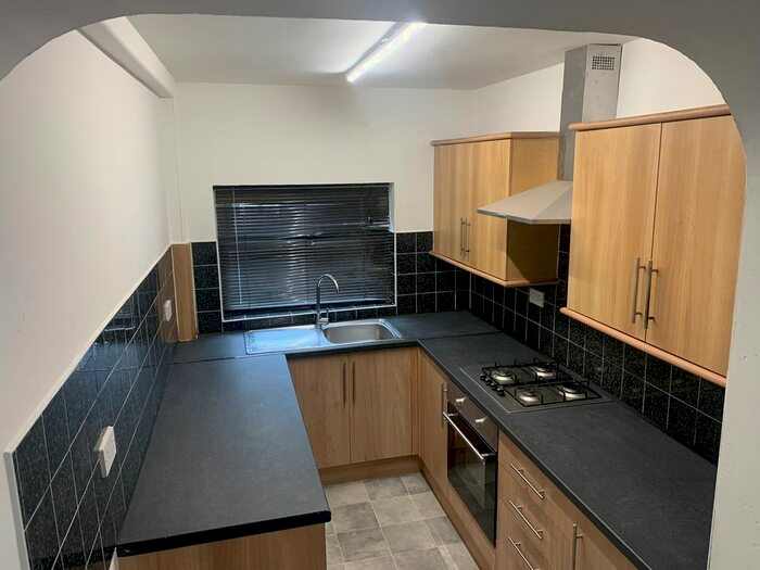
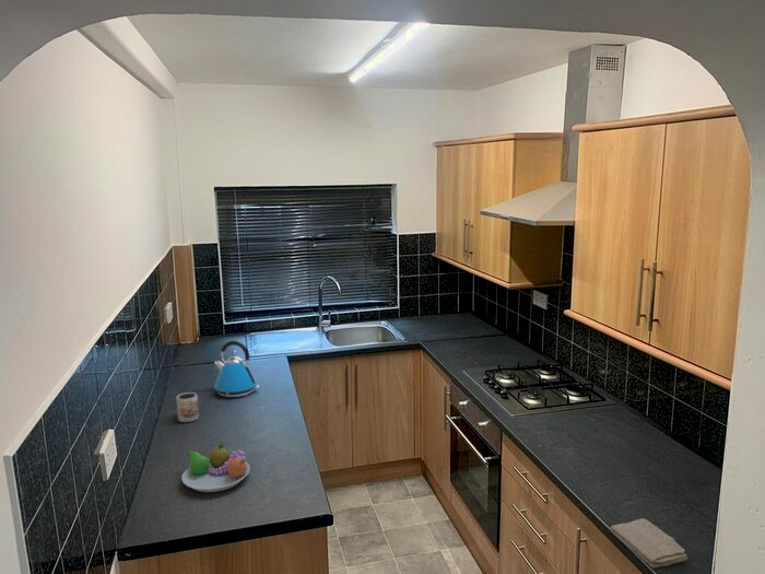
+ washcloth (647, 540)
+ mug (185, 406)
+ kettle (235, 365)
+ fruit bowl (214, 465)
